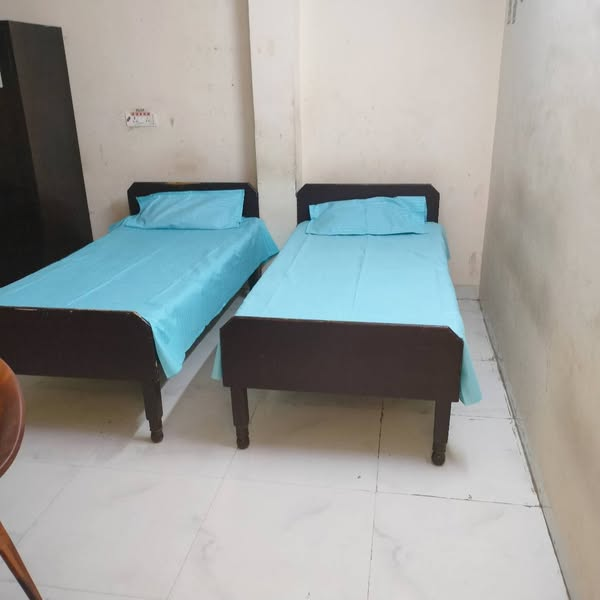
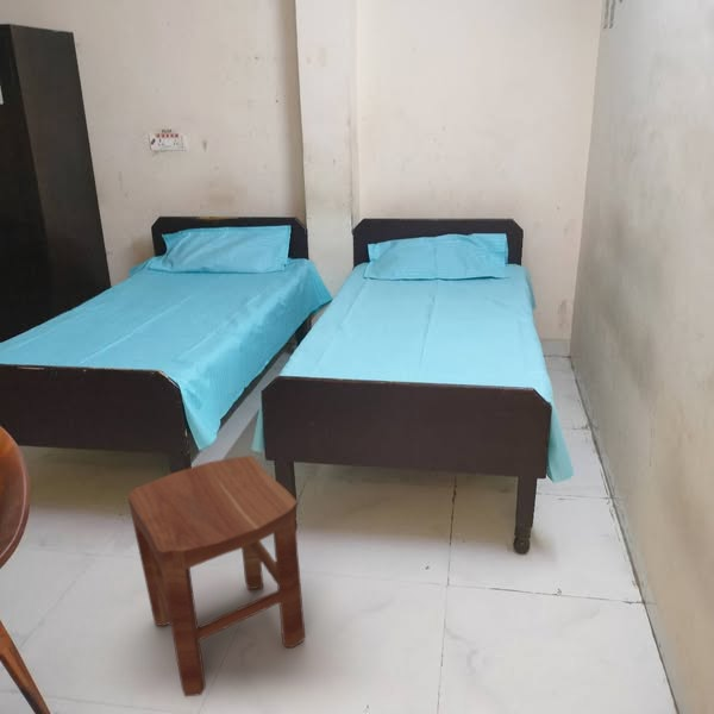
+ stool (215, 557)
